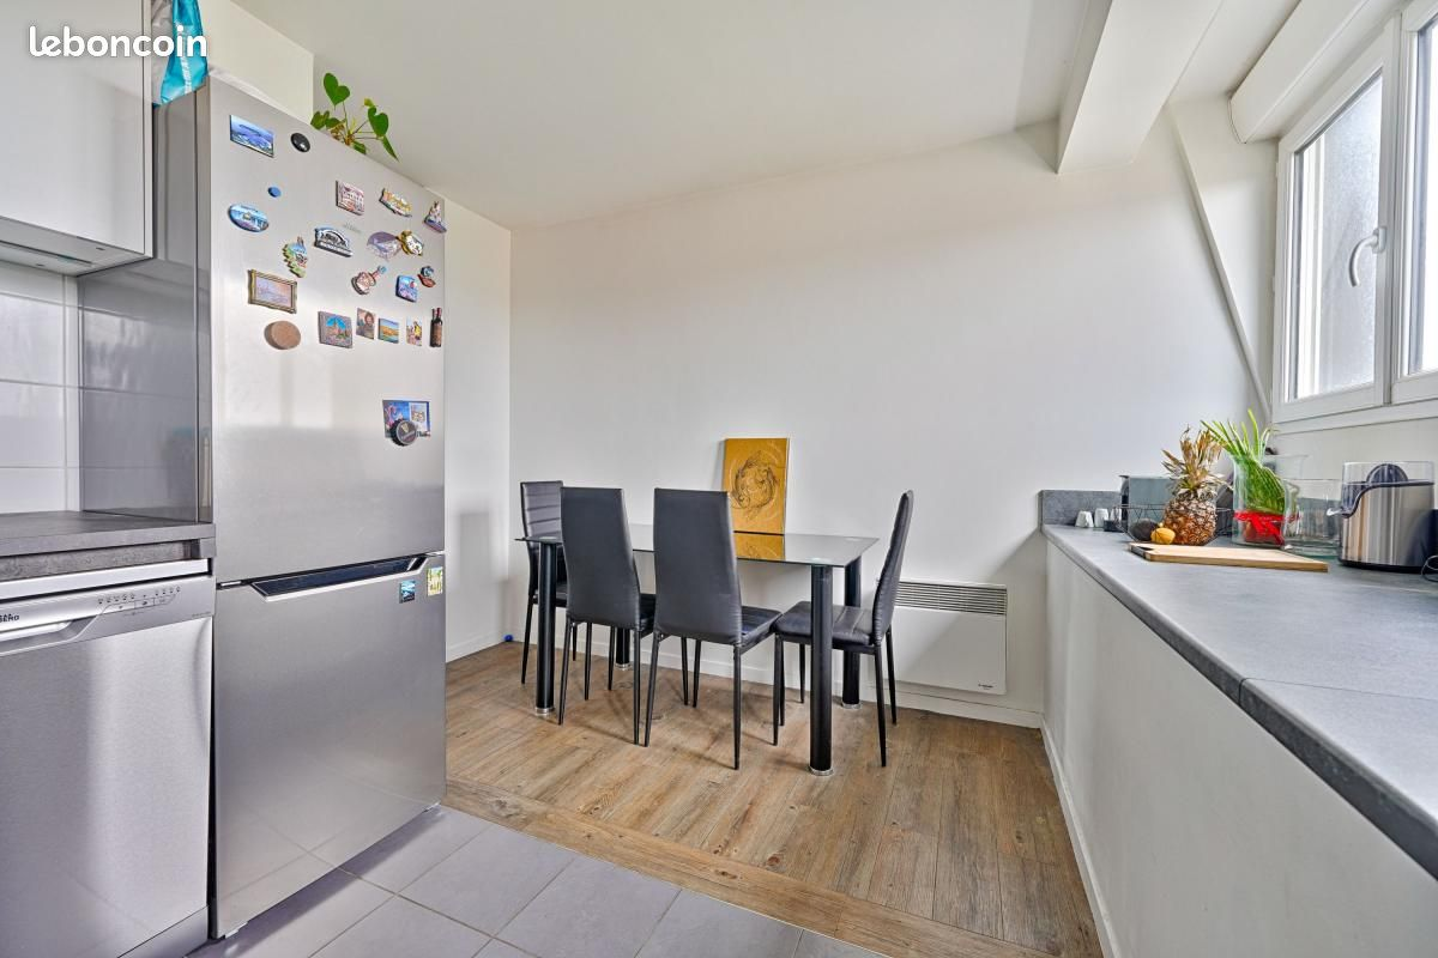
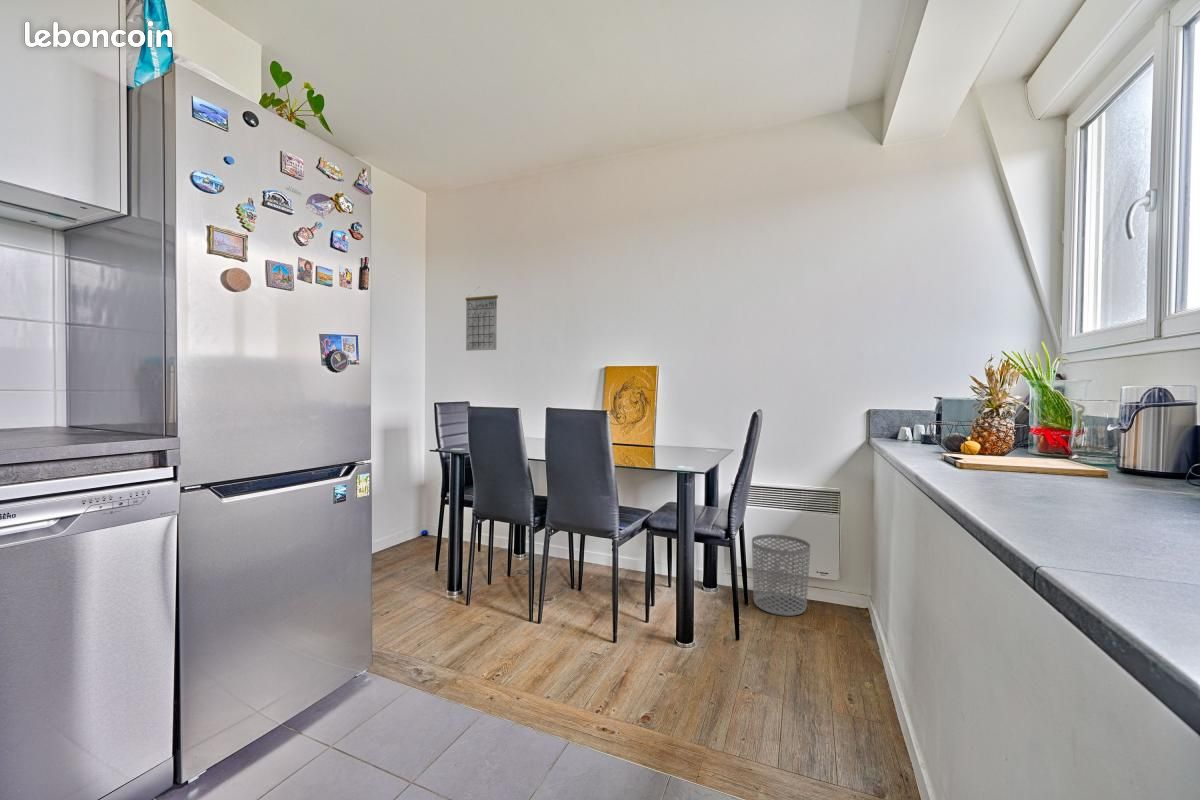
+ calendar (481, 316)
+ waste bin (780, 573)
